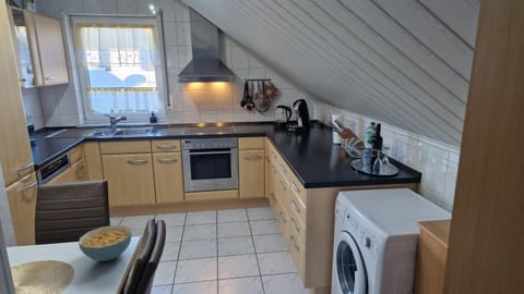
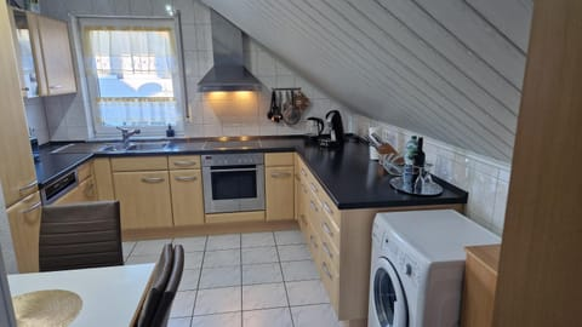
- cereal bowl (107, 246)
